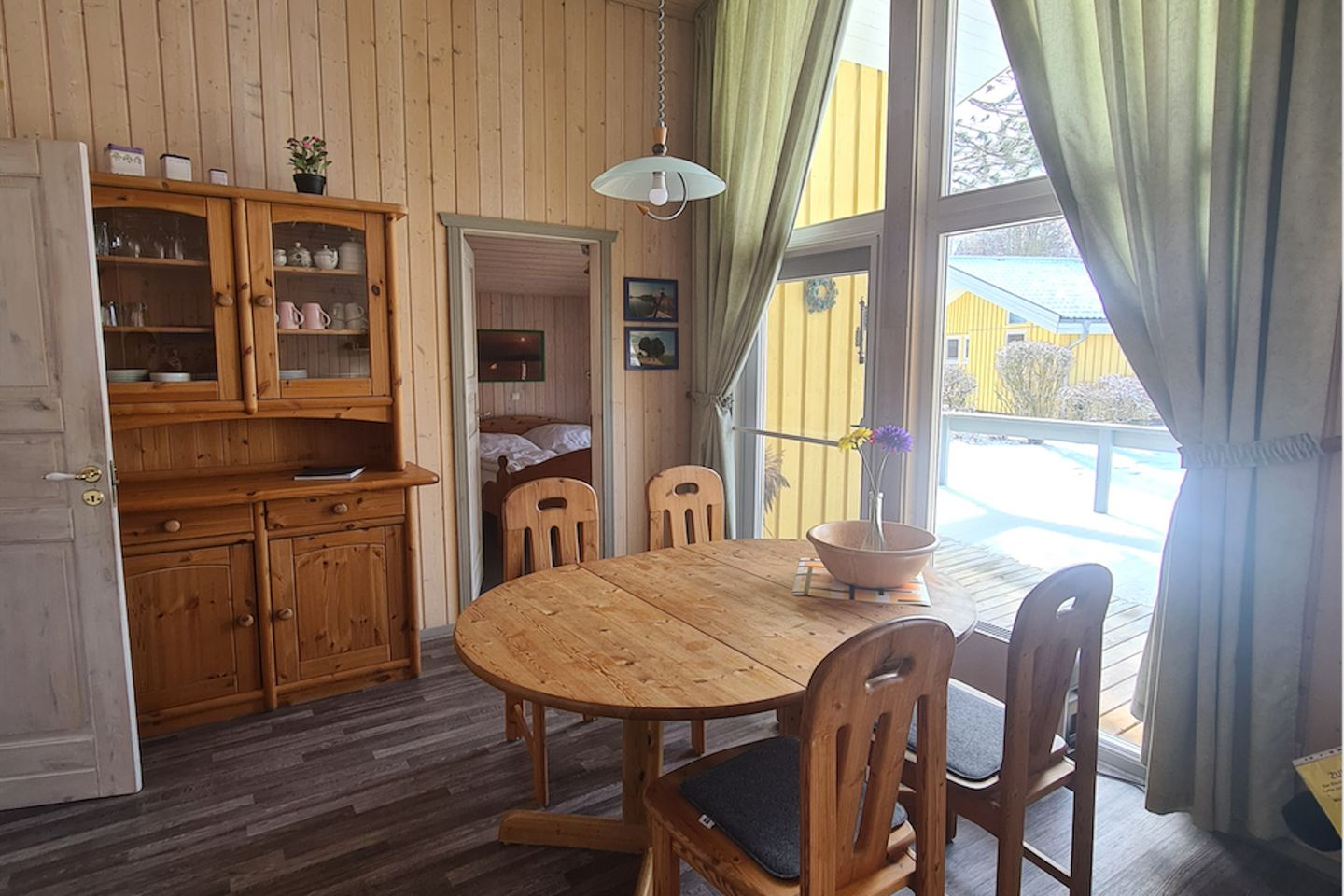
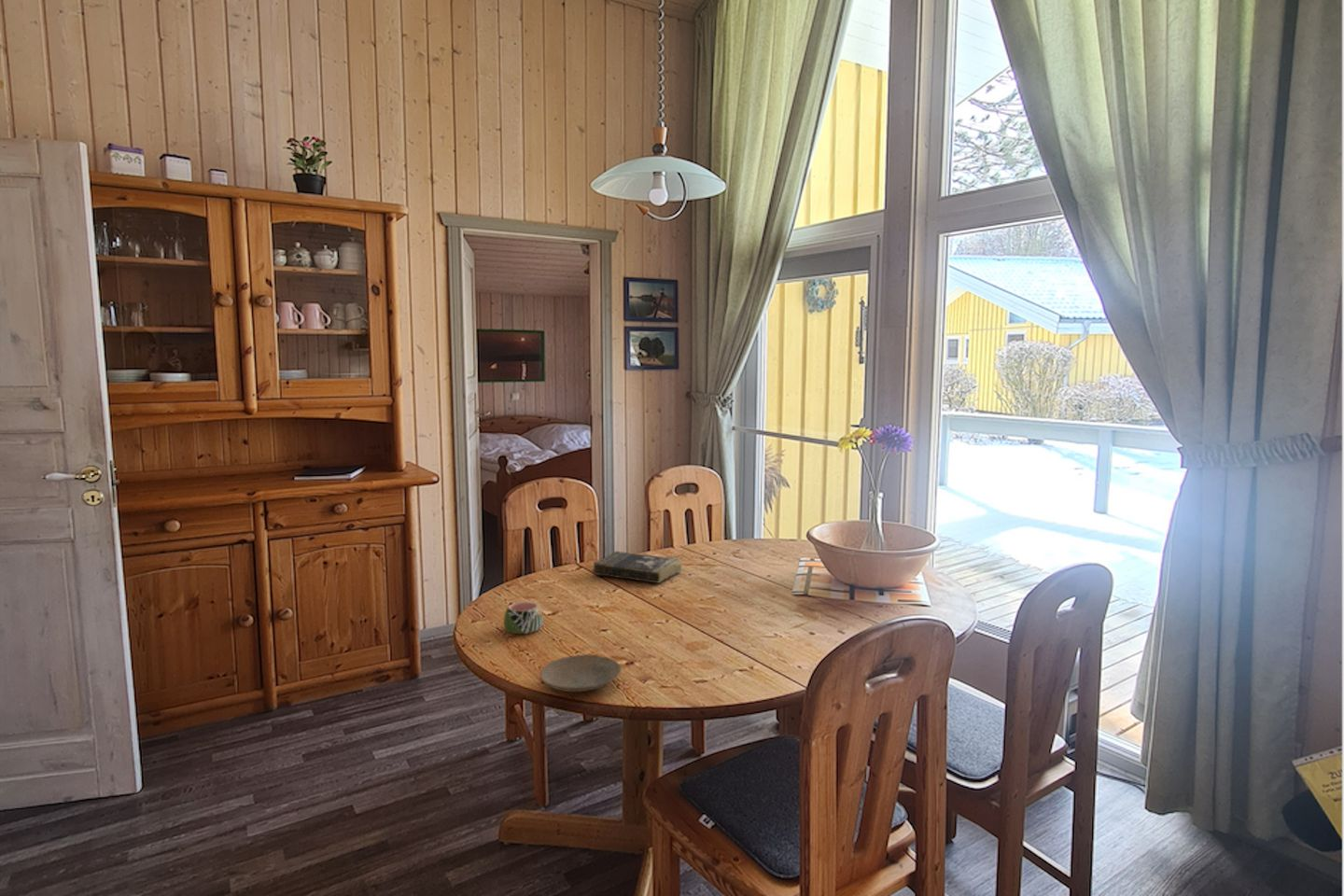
+ book (637, 566)
+ mug (525, 616)
+ plate (581, 676)
